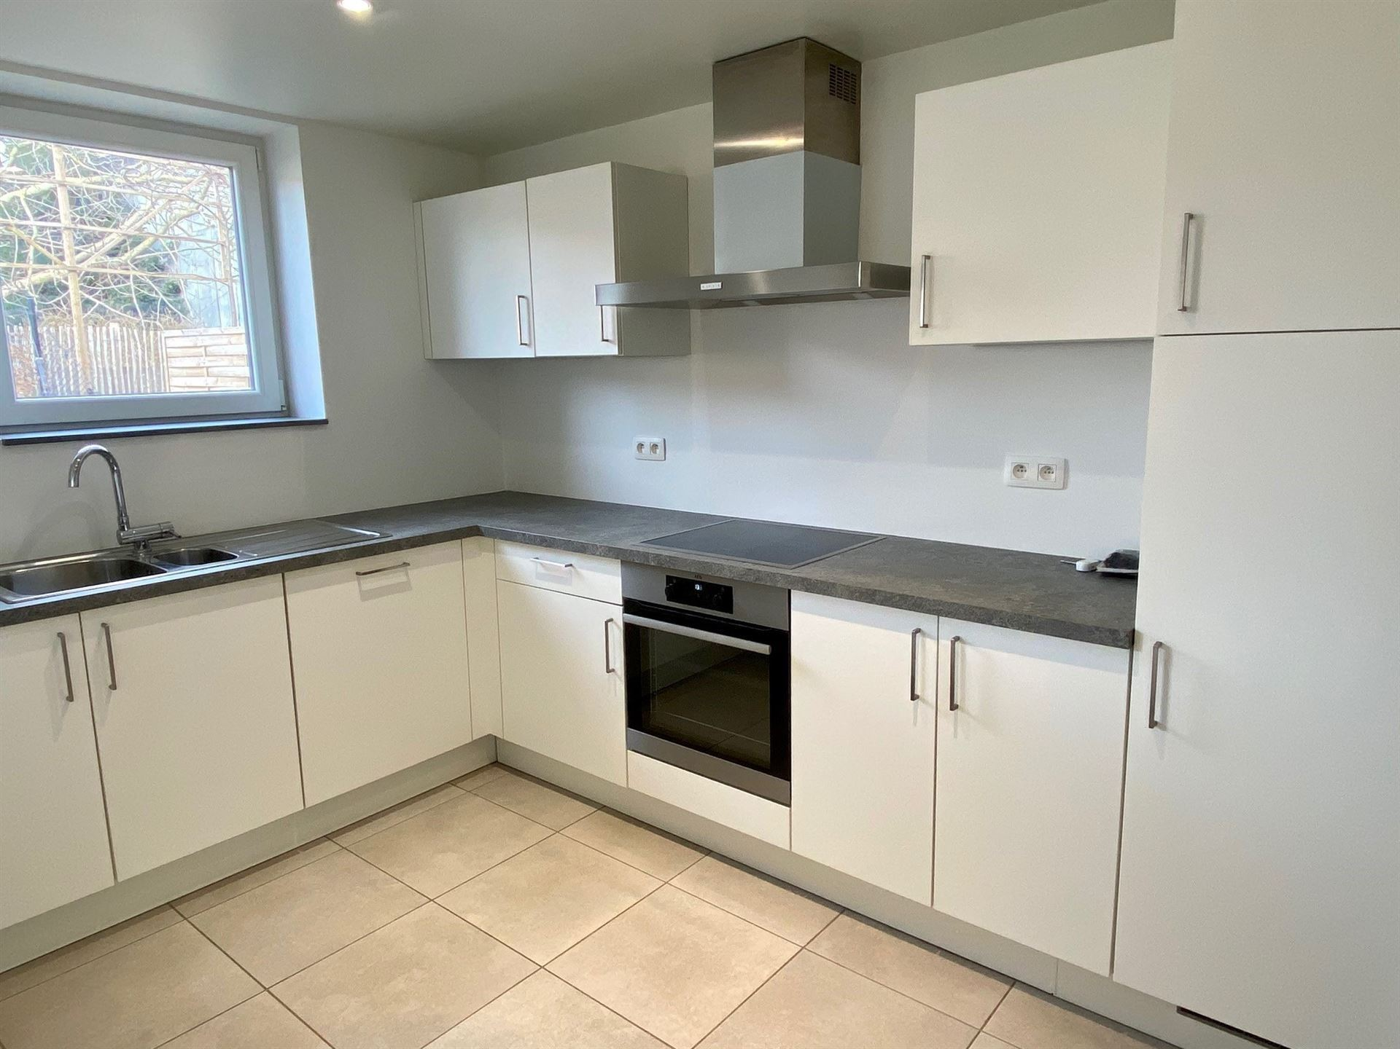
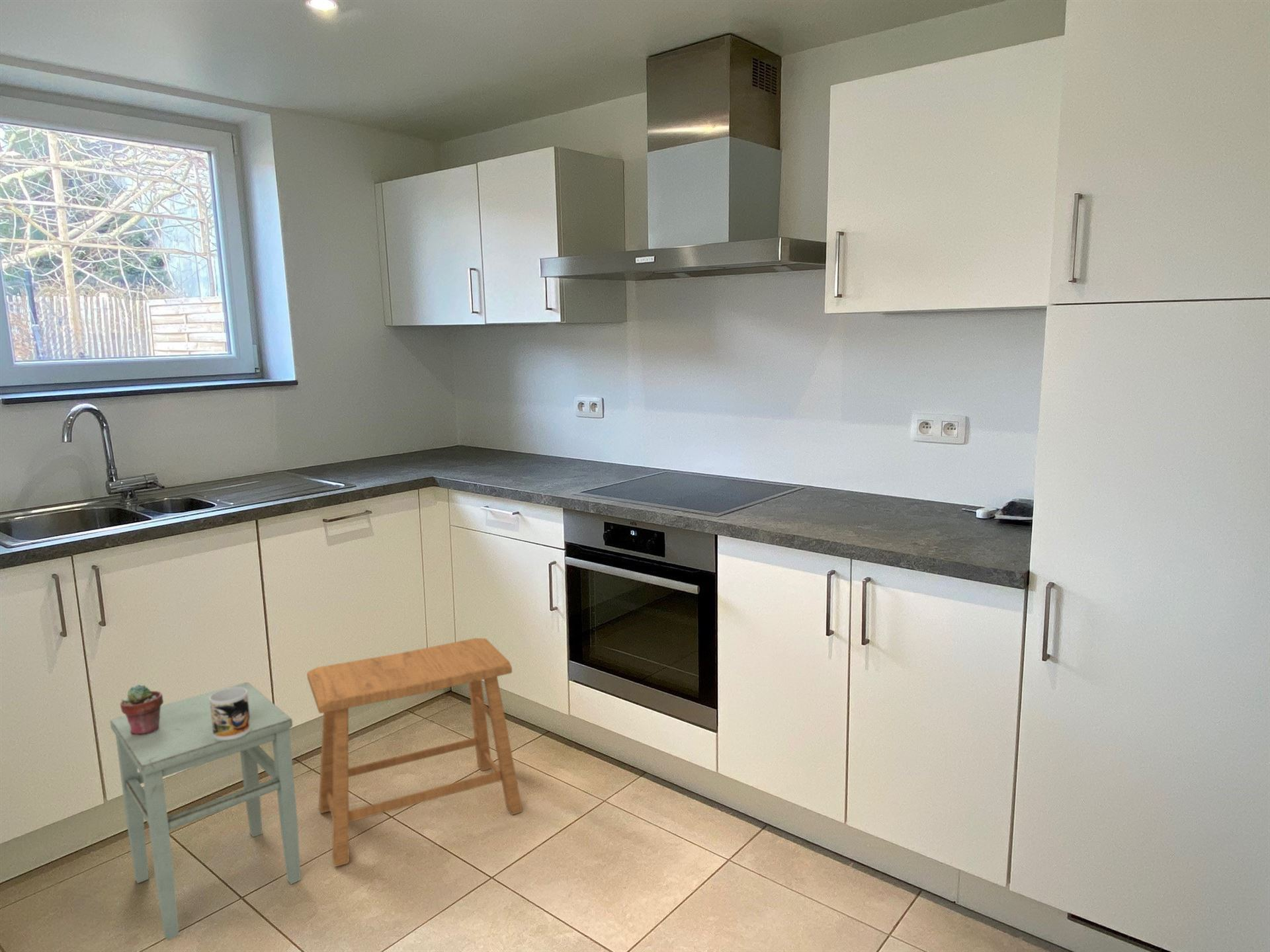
+ stool (418, 751)
+ mug (227, 710)
+ stool (210, 801)
+ potted succulent (142, 707)
